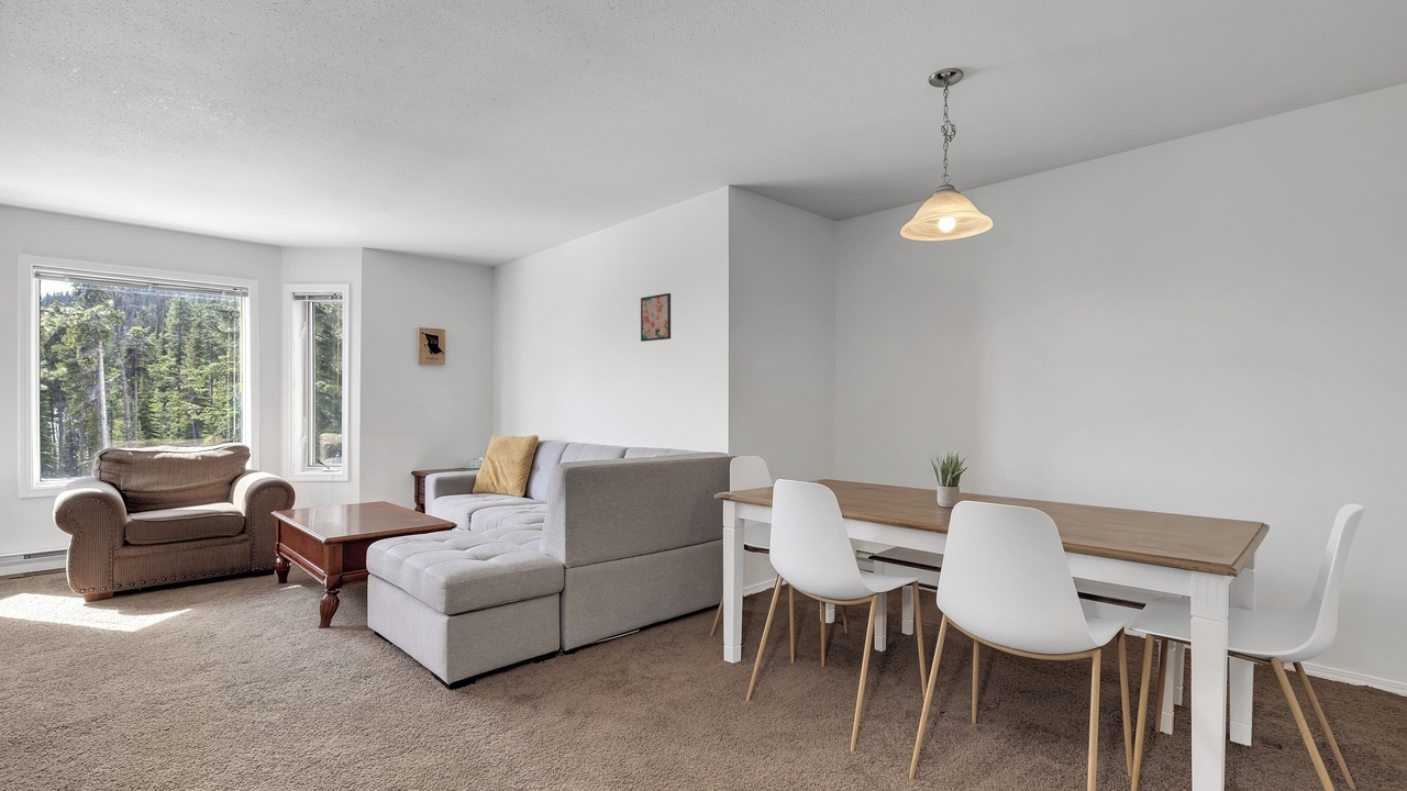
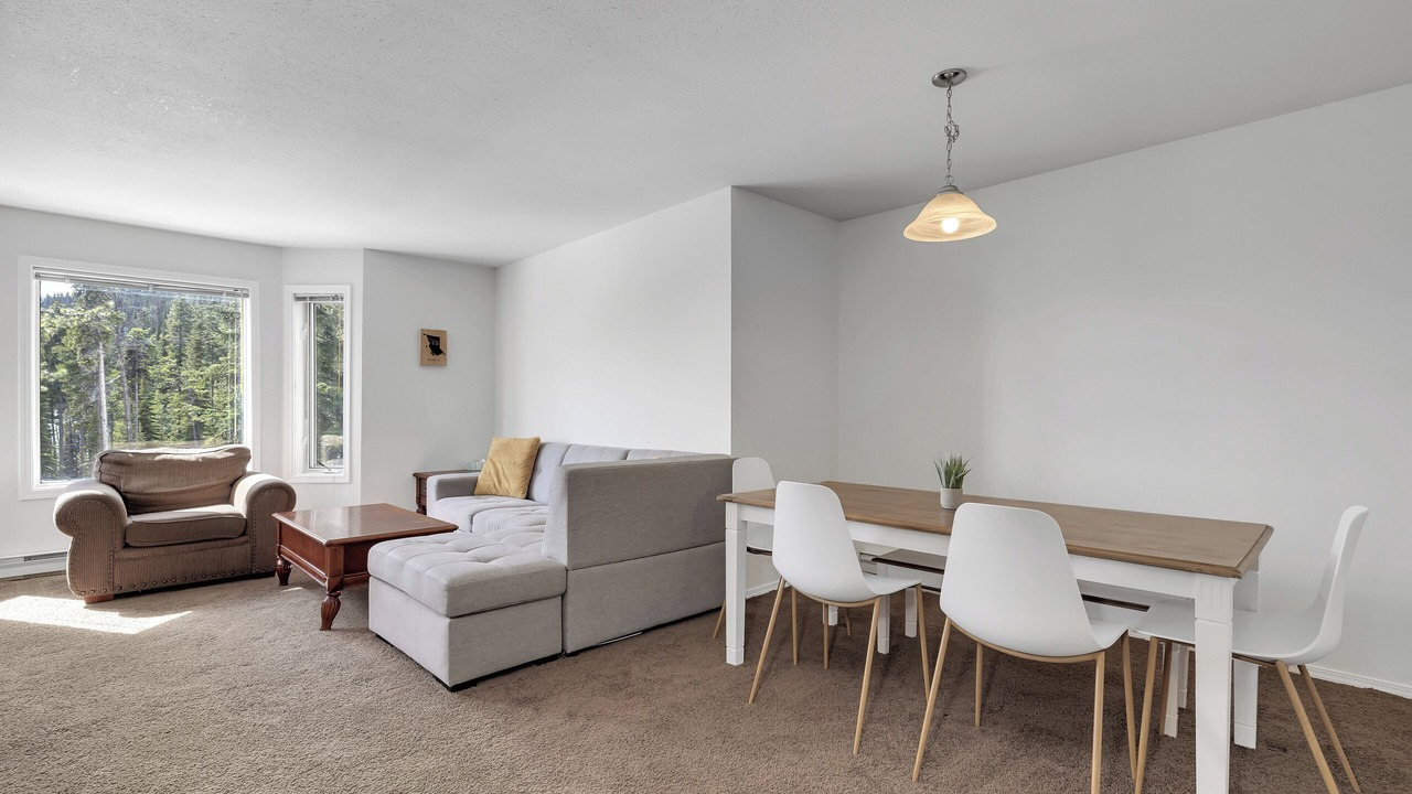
- wall art (655, 317)
